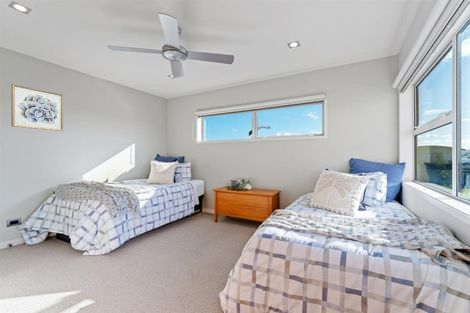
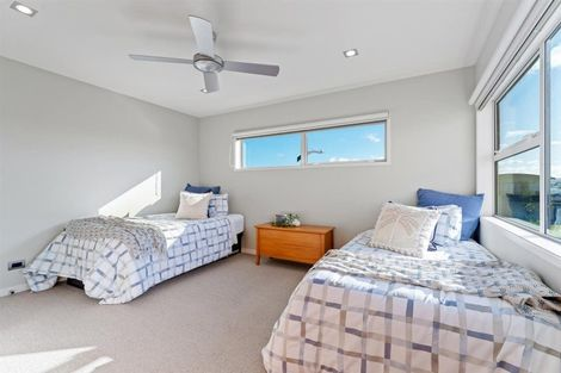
- wall art (39, 109)
